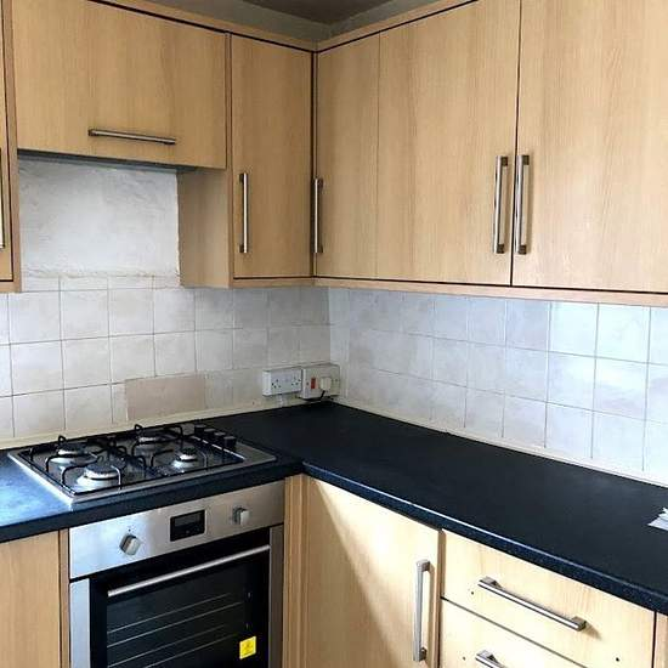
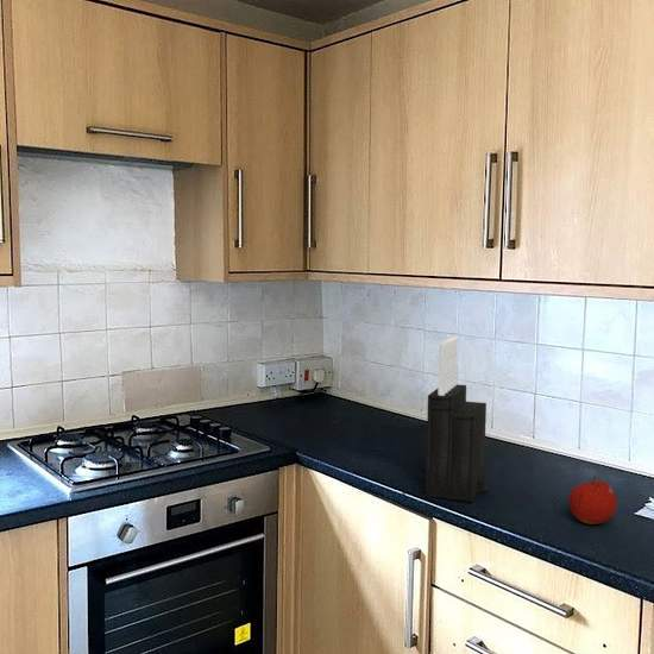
+ fruit (592, 498)
+ knife block (463, 415)
